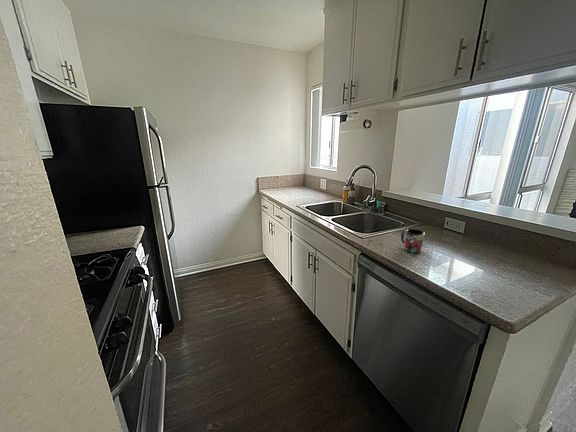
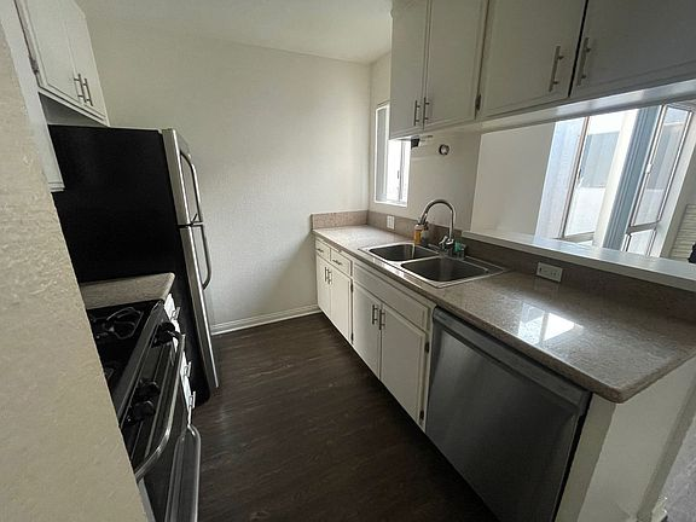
- mug (410, 239)
